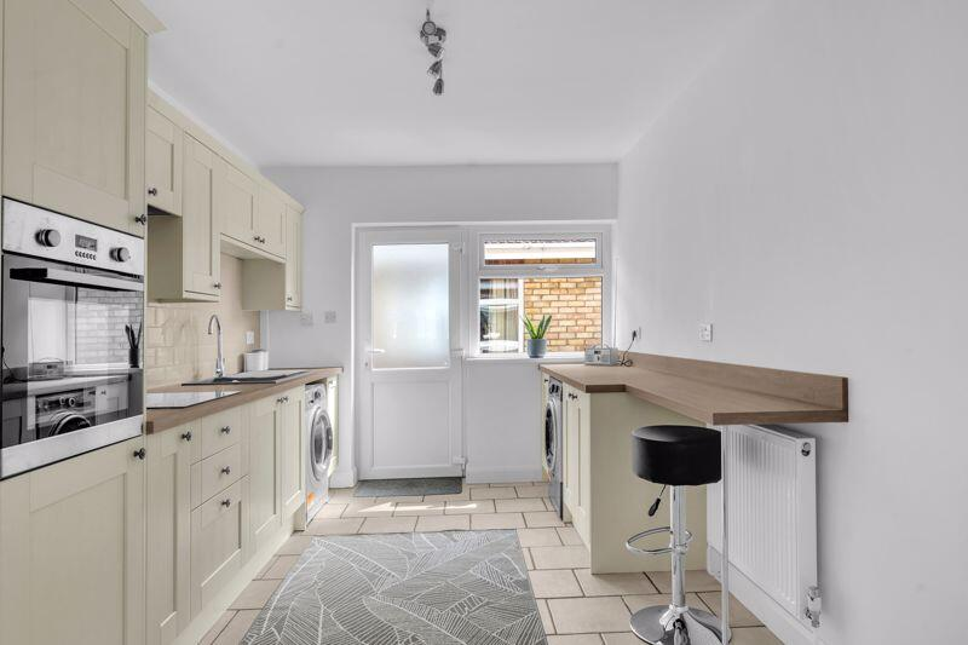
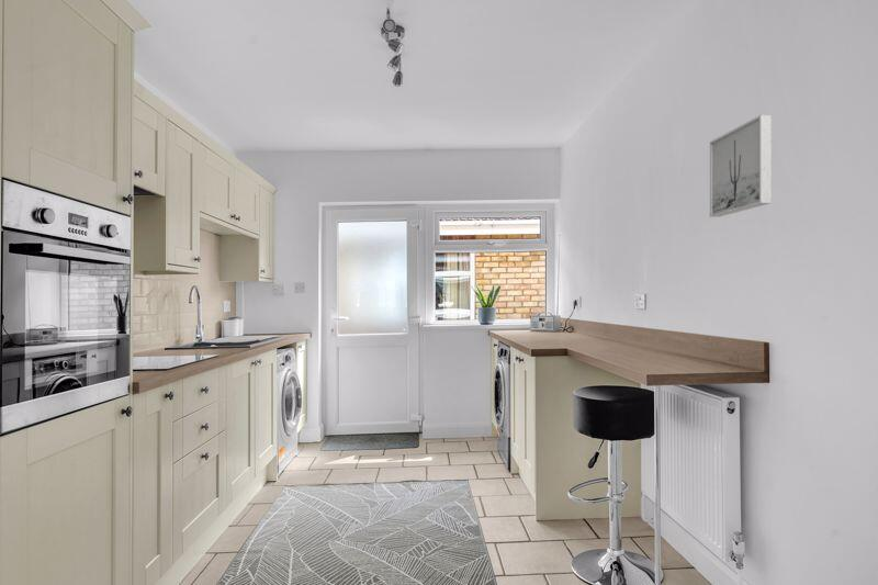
+ wall art (738, 169)
